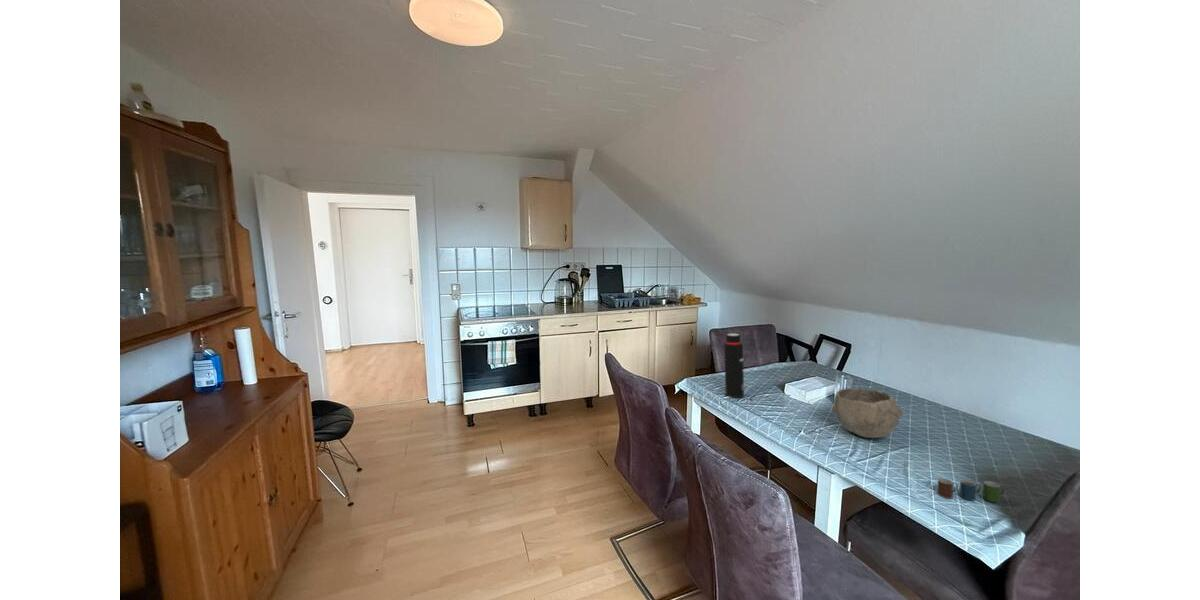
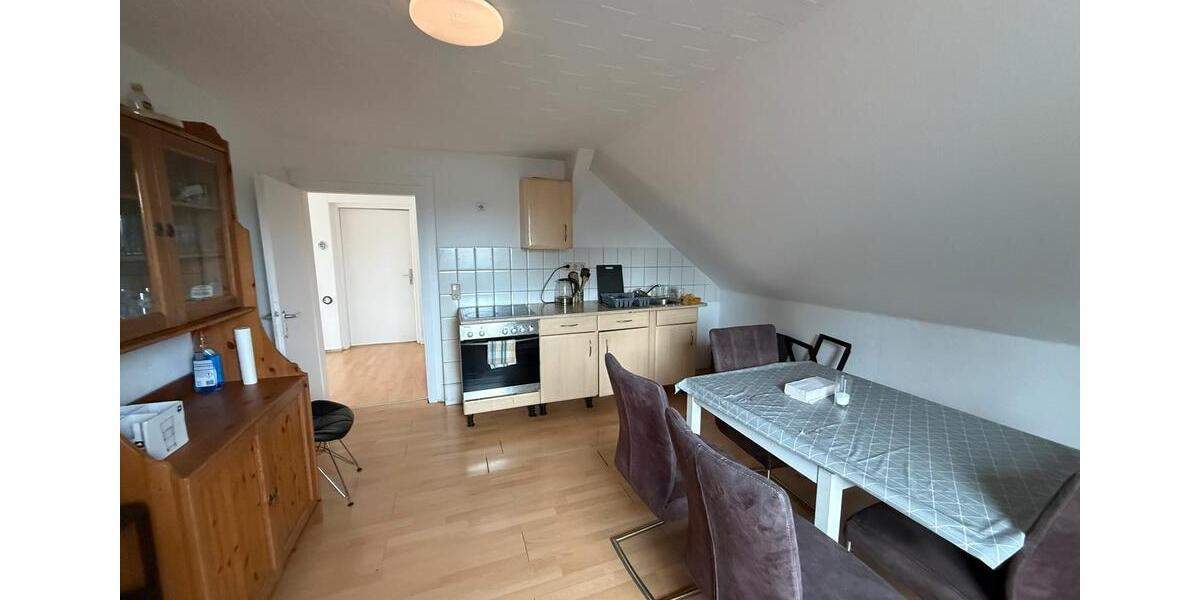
- water bottle (734, 364)
- bowl (864, 413)
- cup (970, 485)
